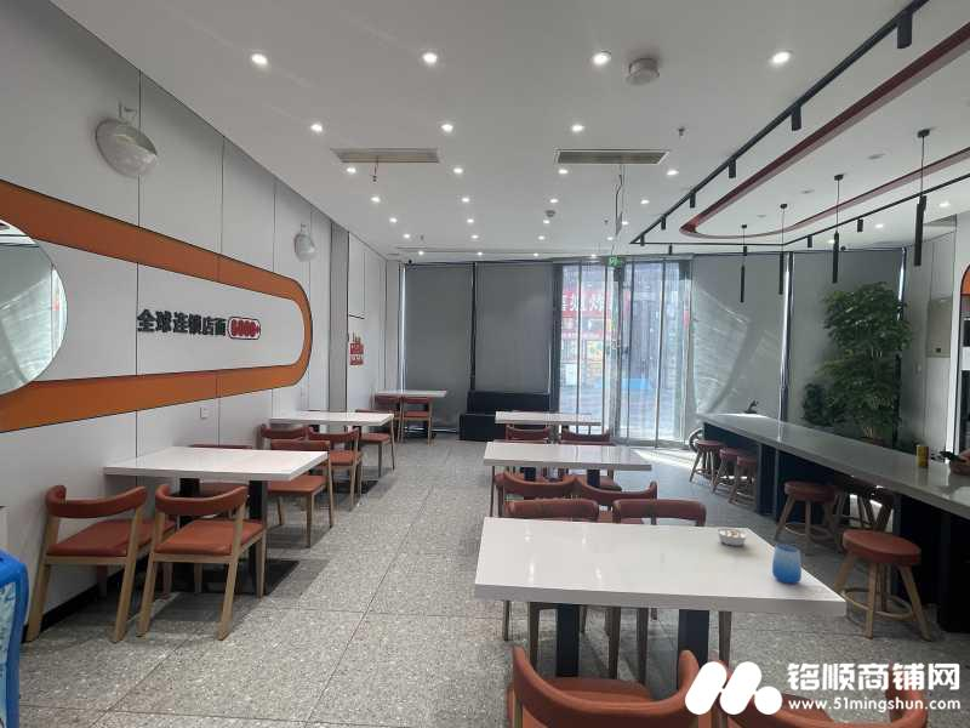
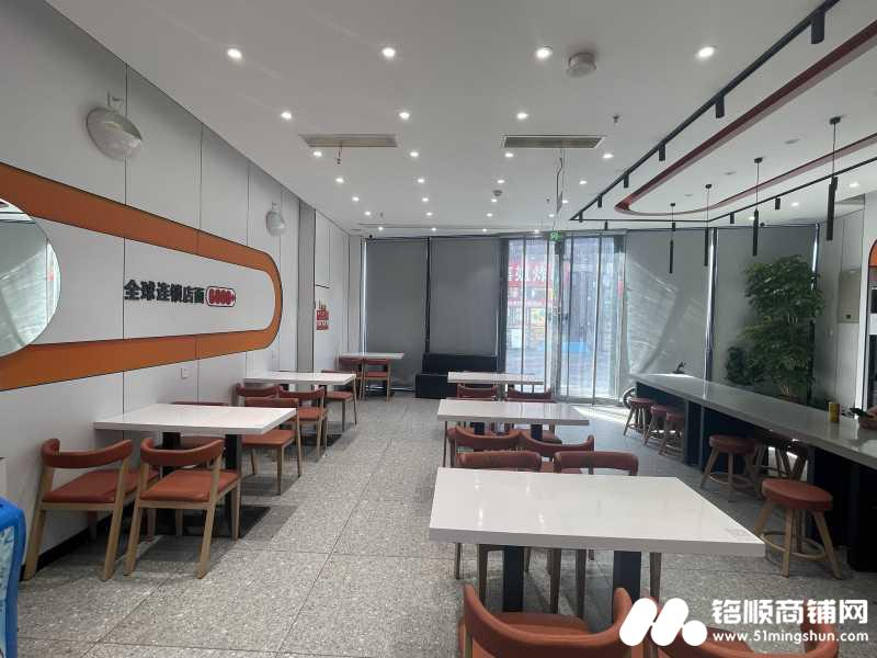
- legume (730, 535)
- cup (786, 563)
